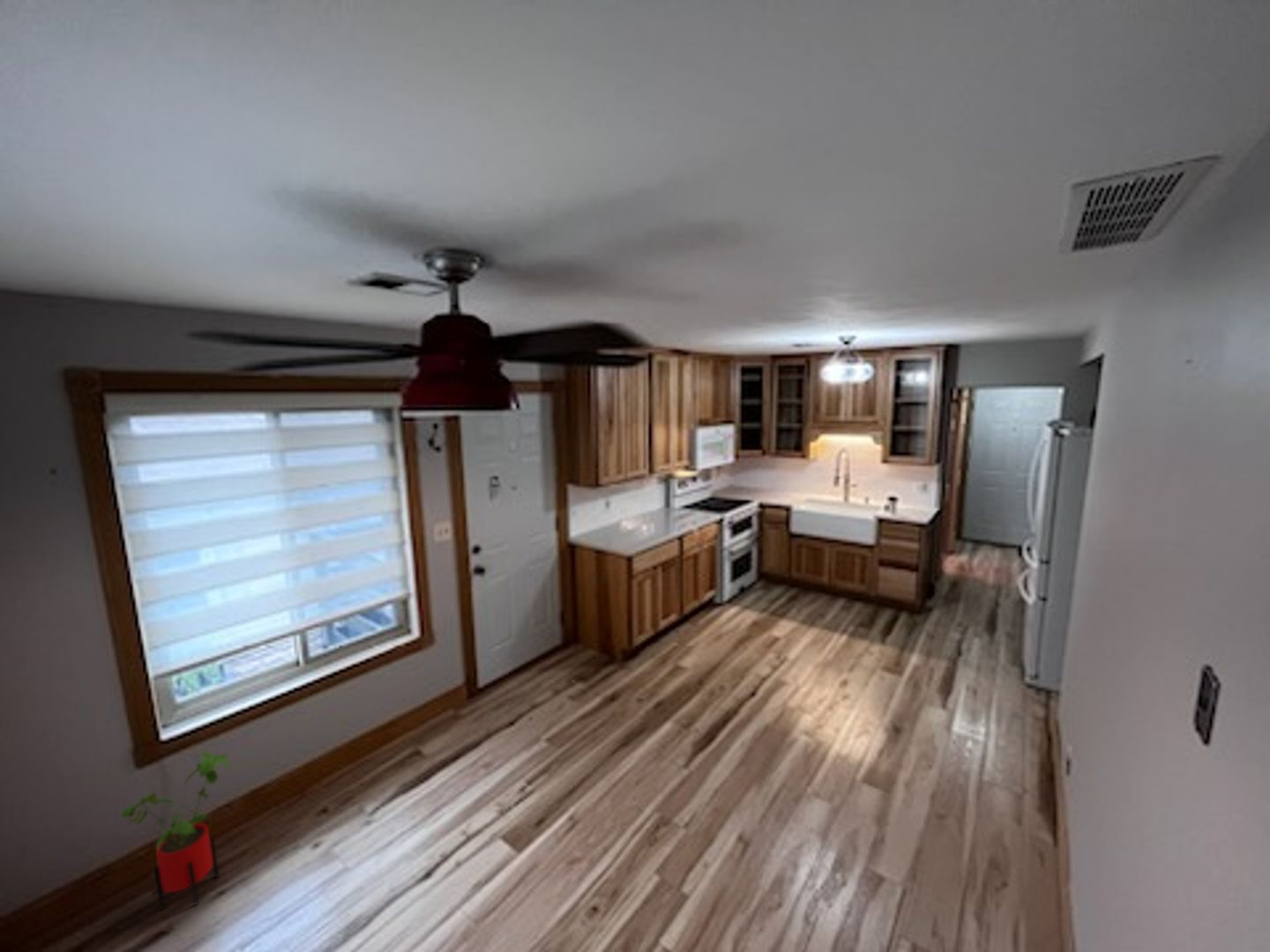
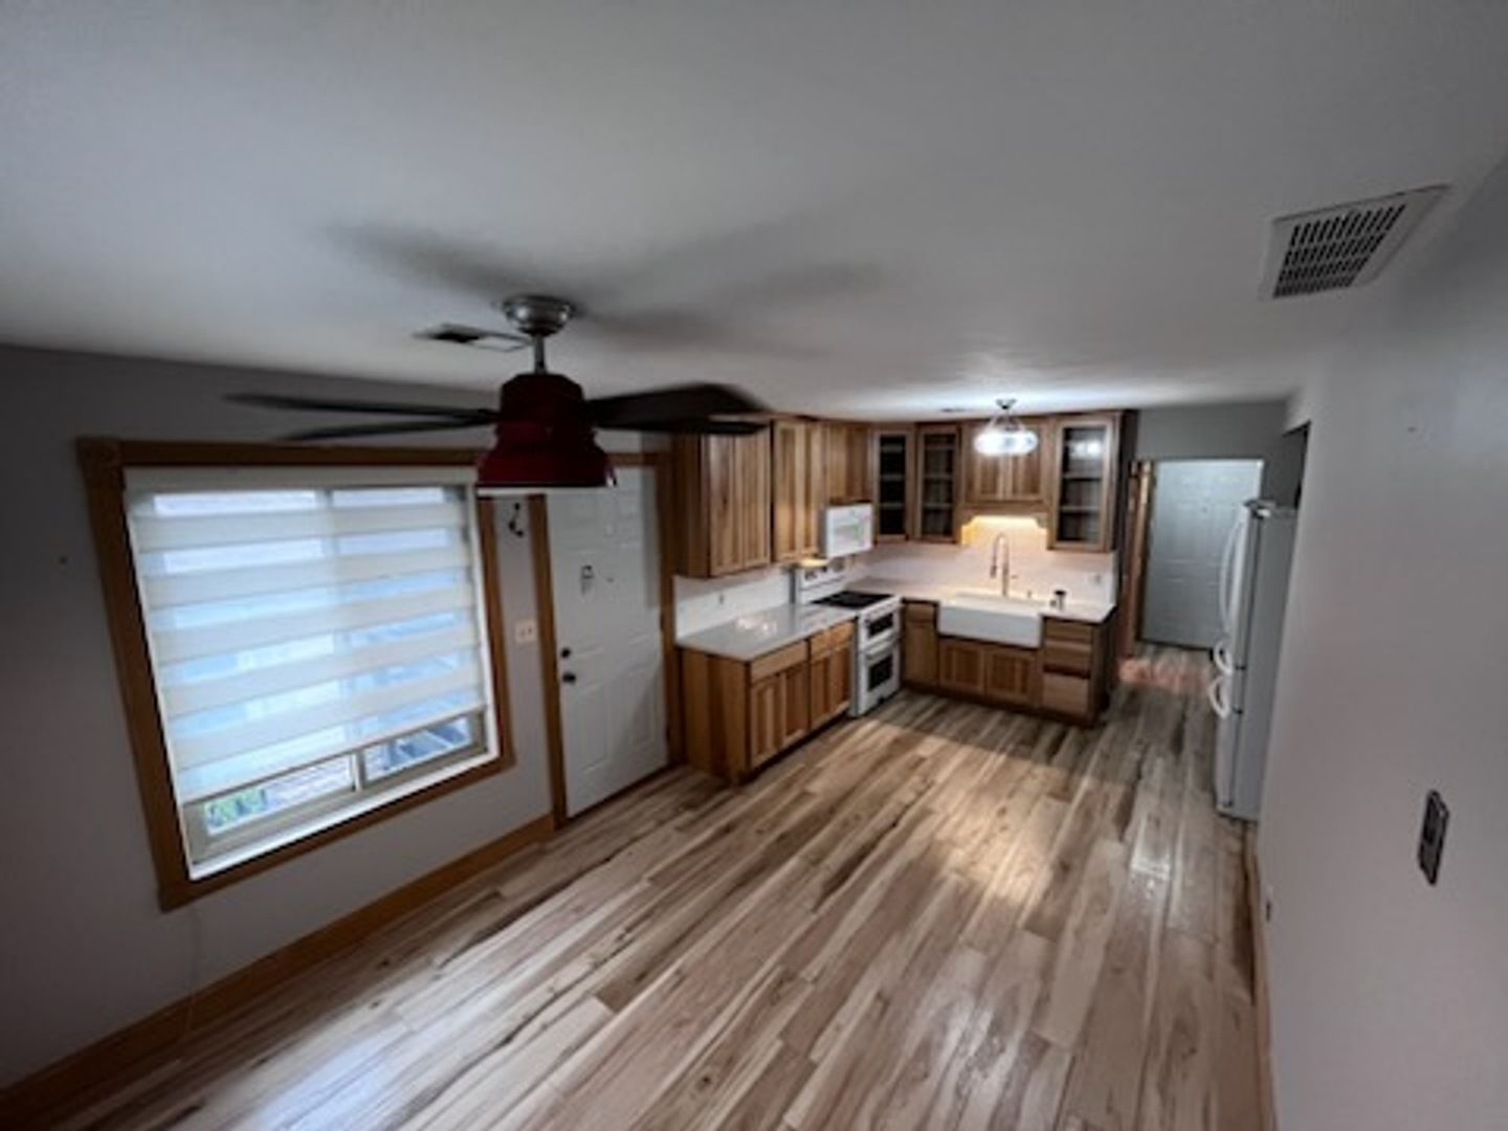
- house plant (188, 829)
